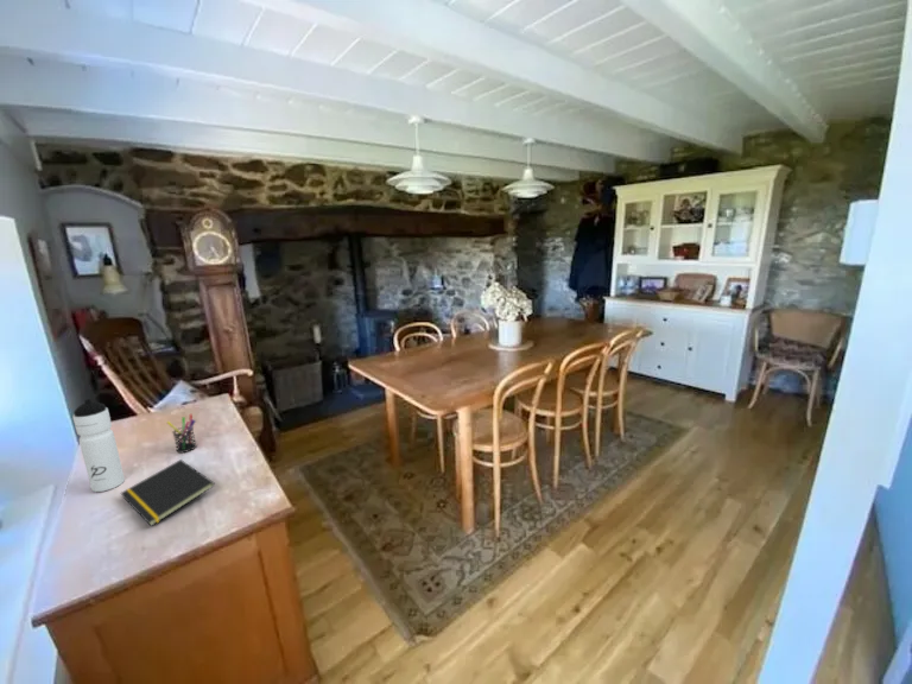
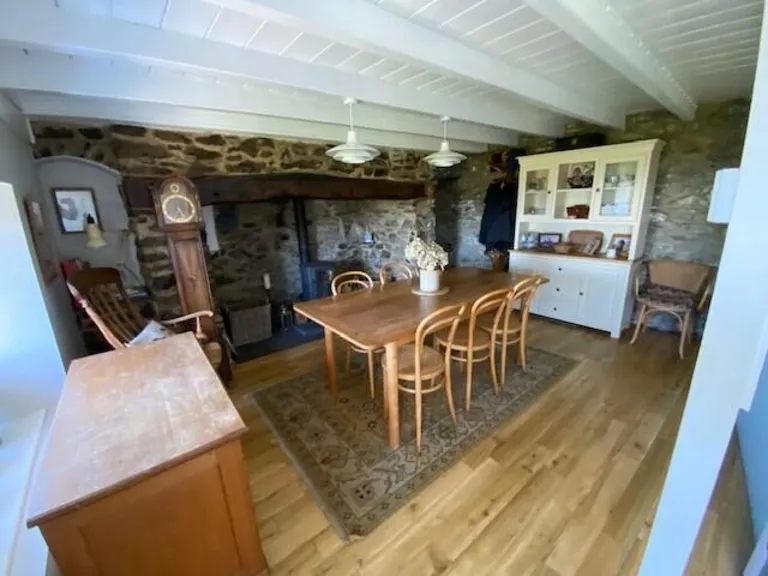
- notepad (167, 489)
- water bottle (97, 443)
- pen holder (184, 431)
